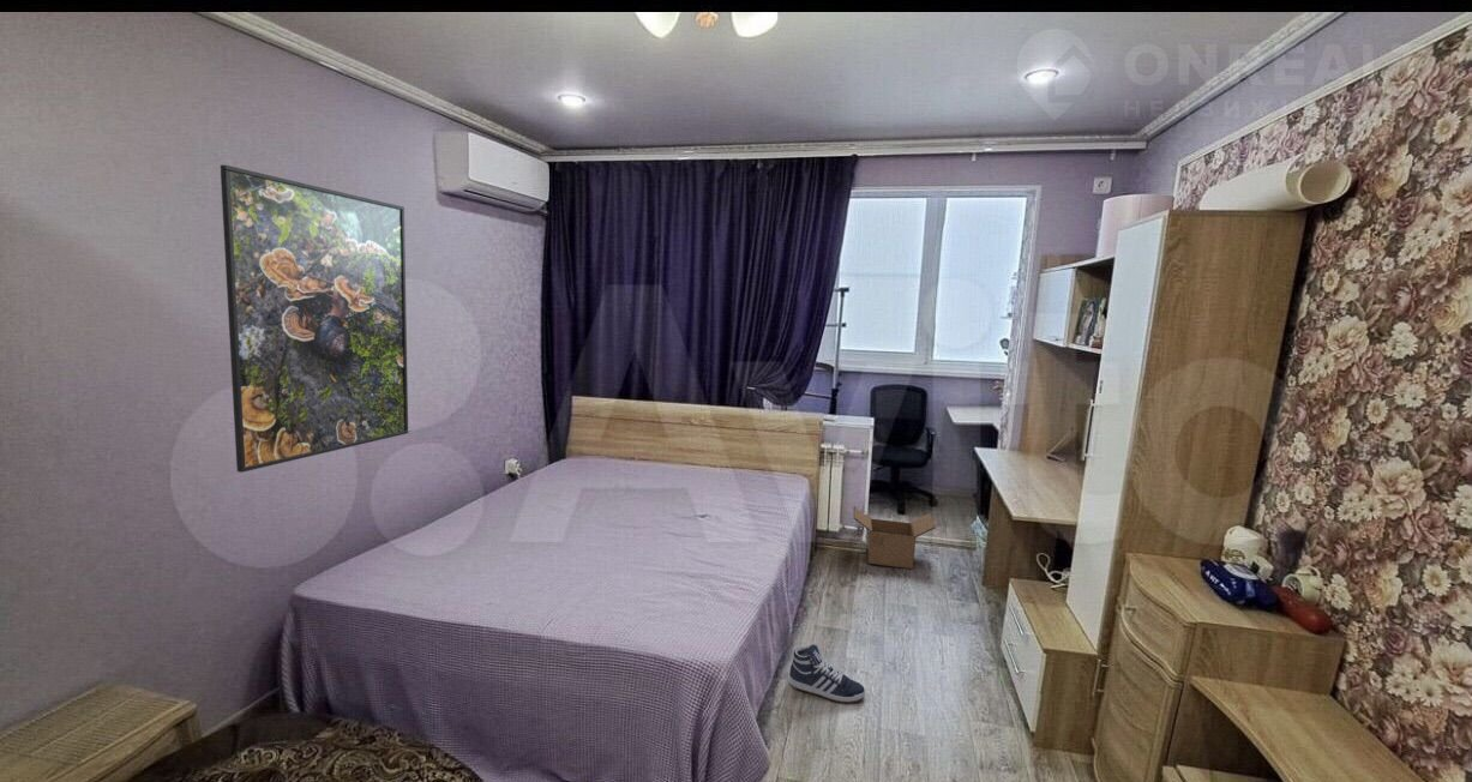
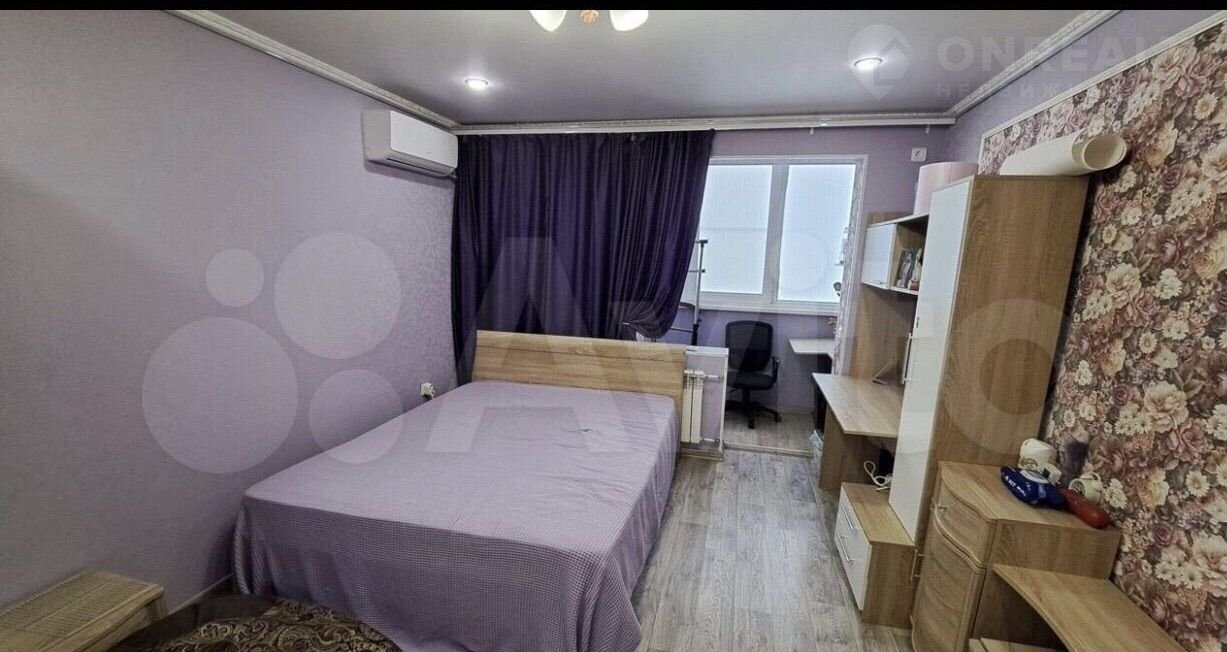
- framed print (330, 323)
- sneaker (827, 672)
- box (890, 536)
